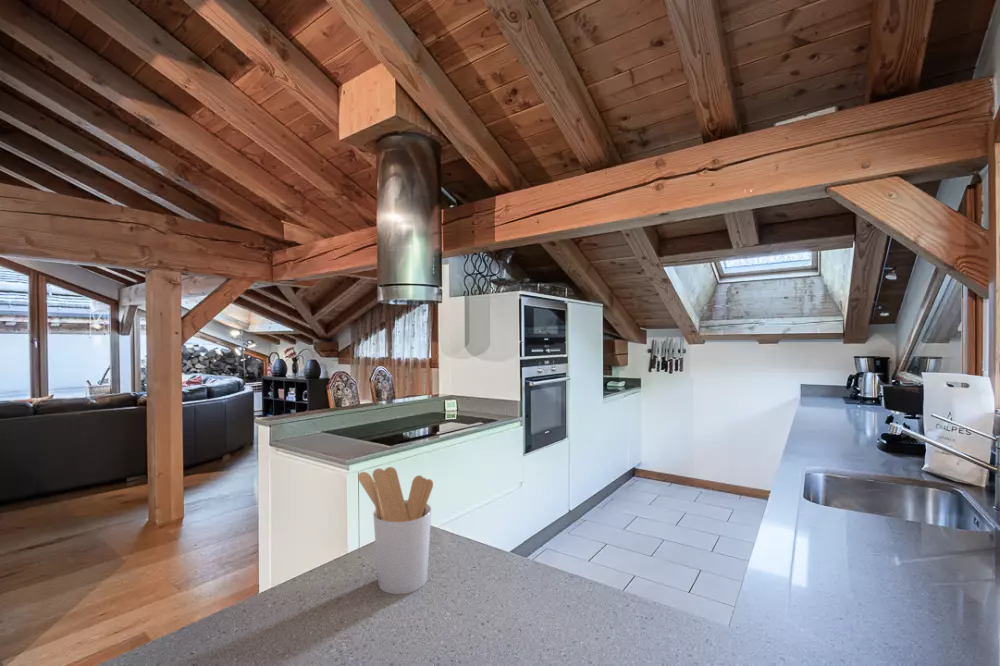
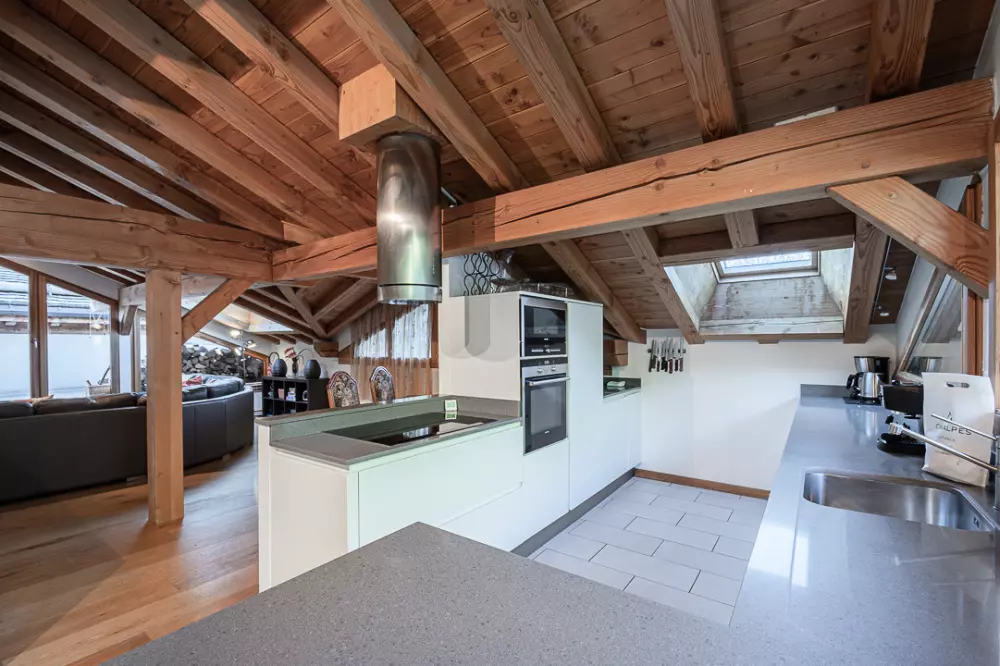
- utensil holder (394, 524)
